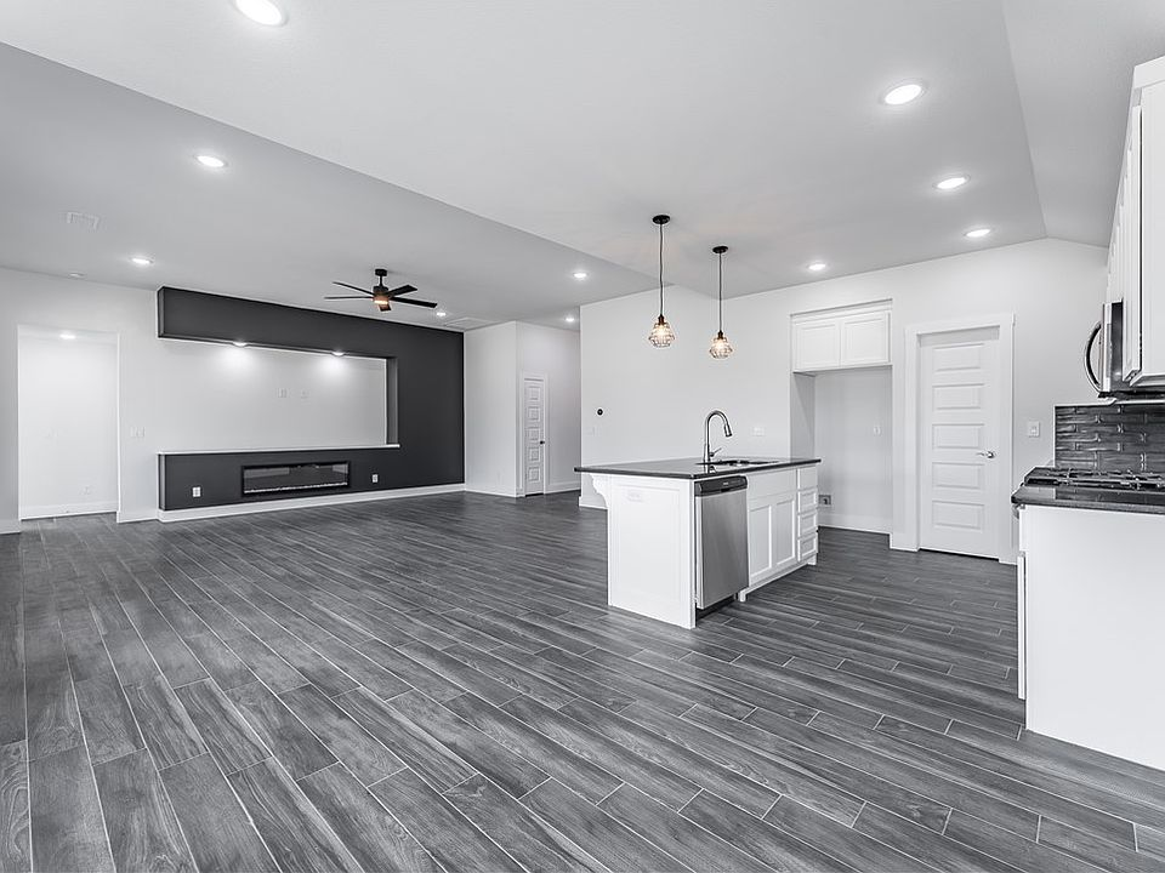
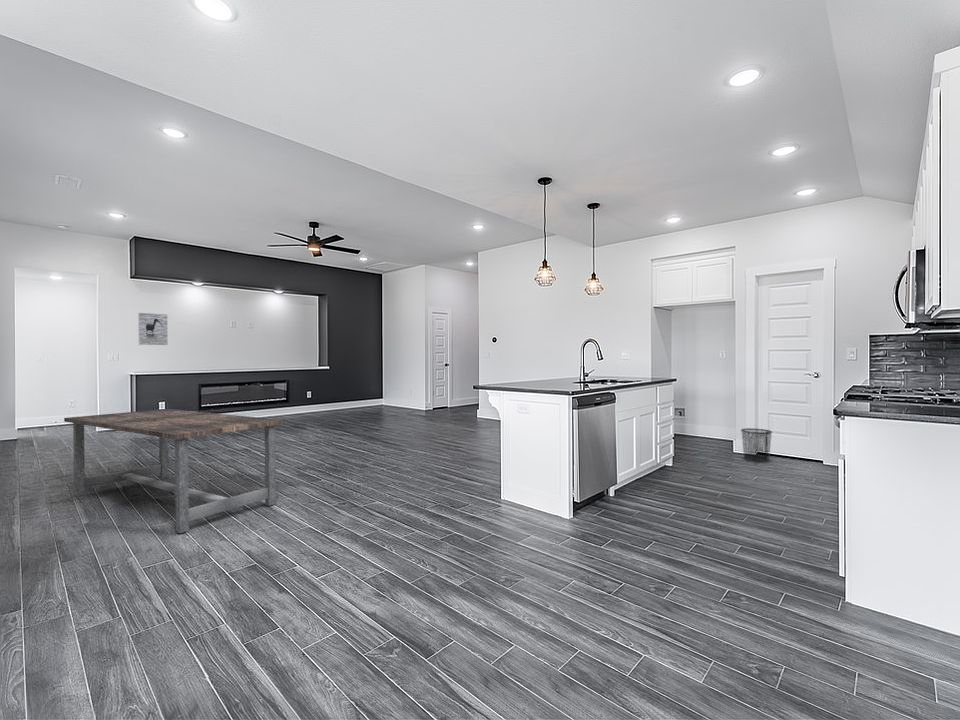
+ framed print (153, 329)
+ dining table (167, 459)
+ waste bin (756, 445)
